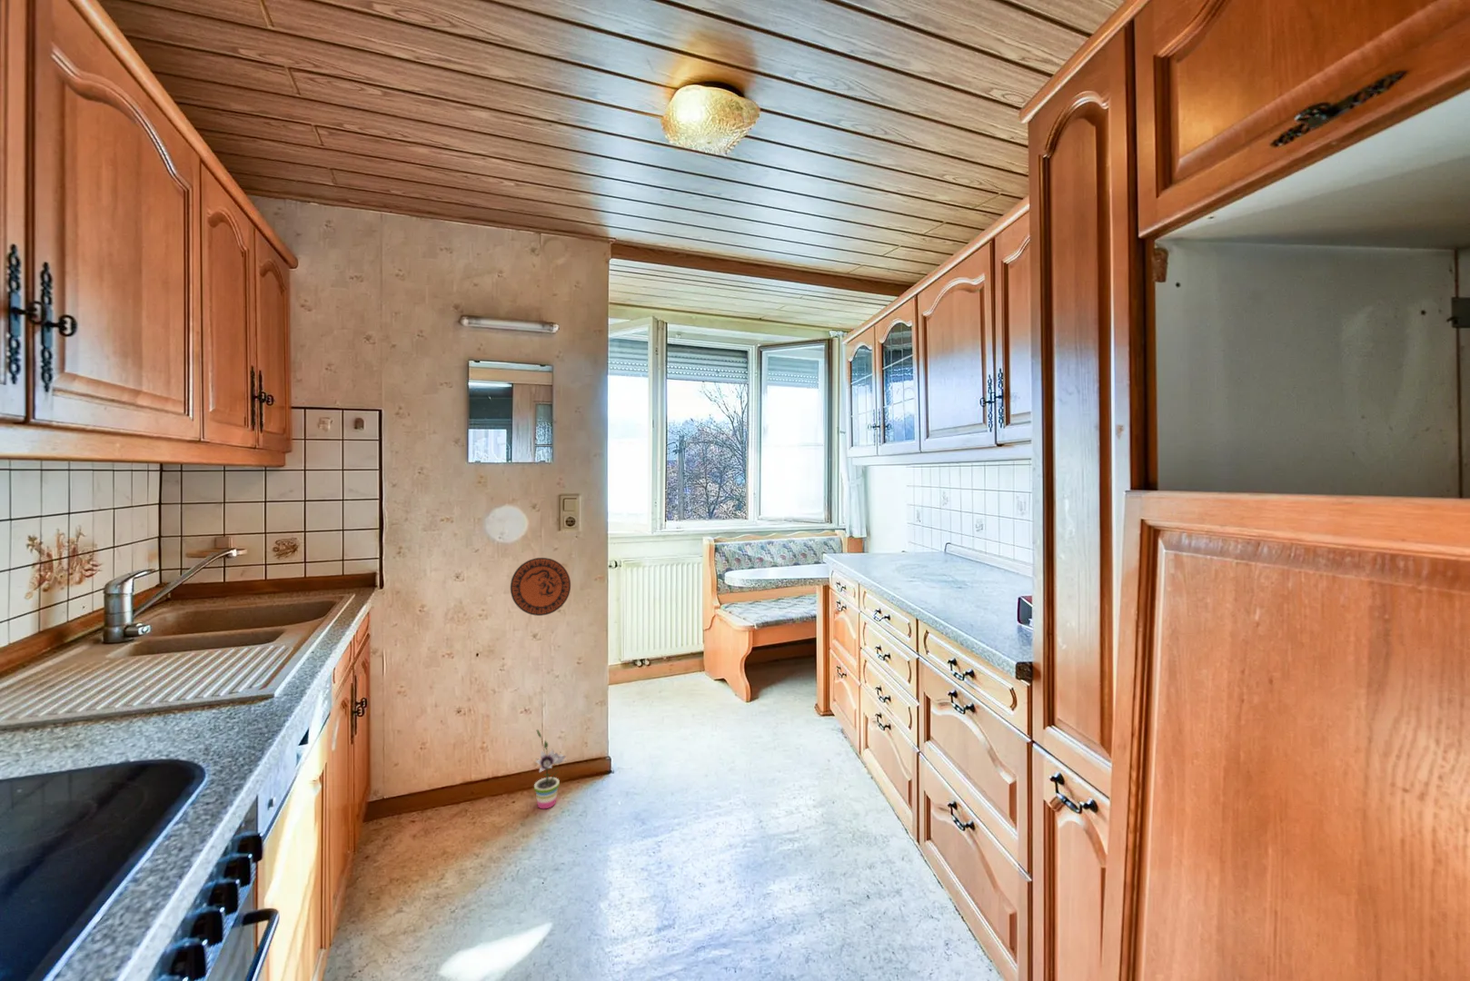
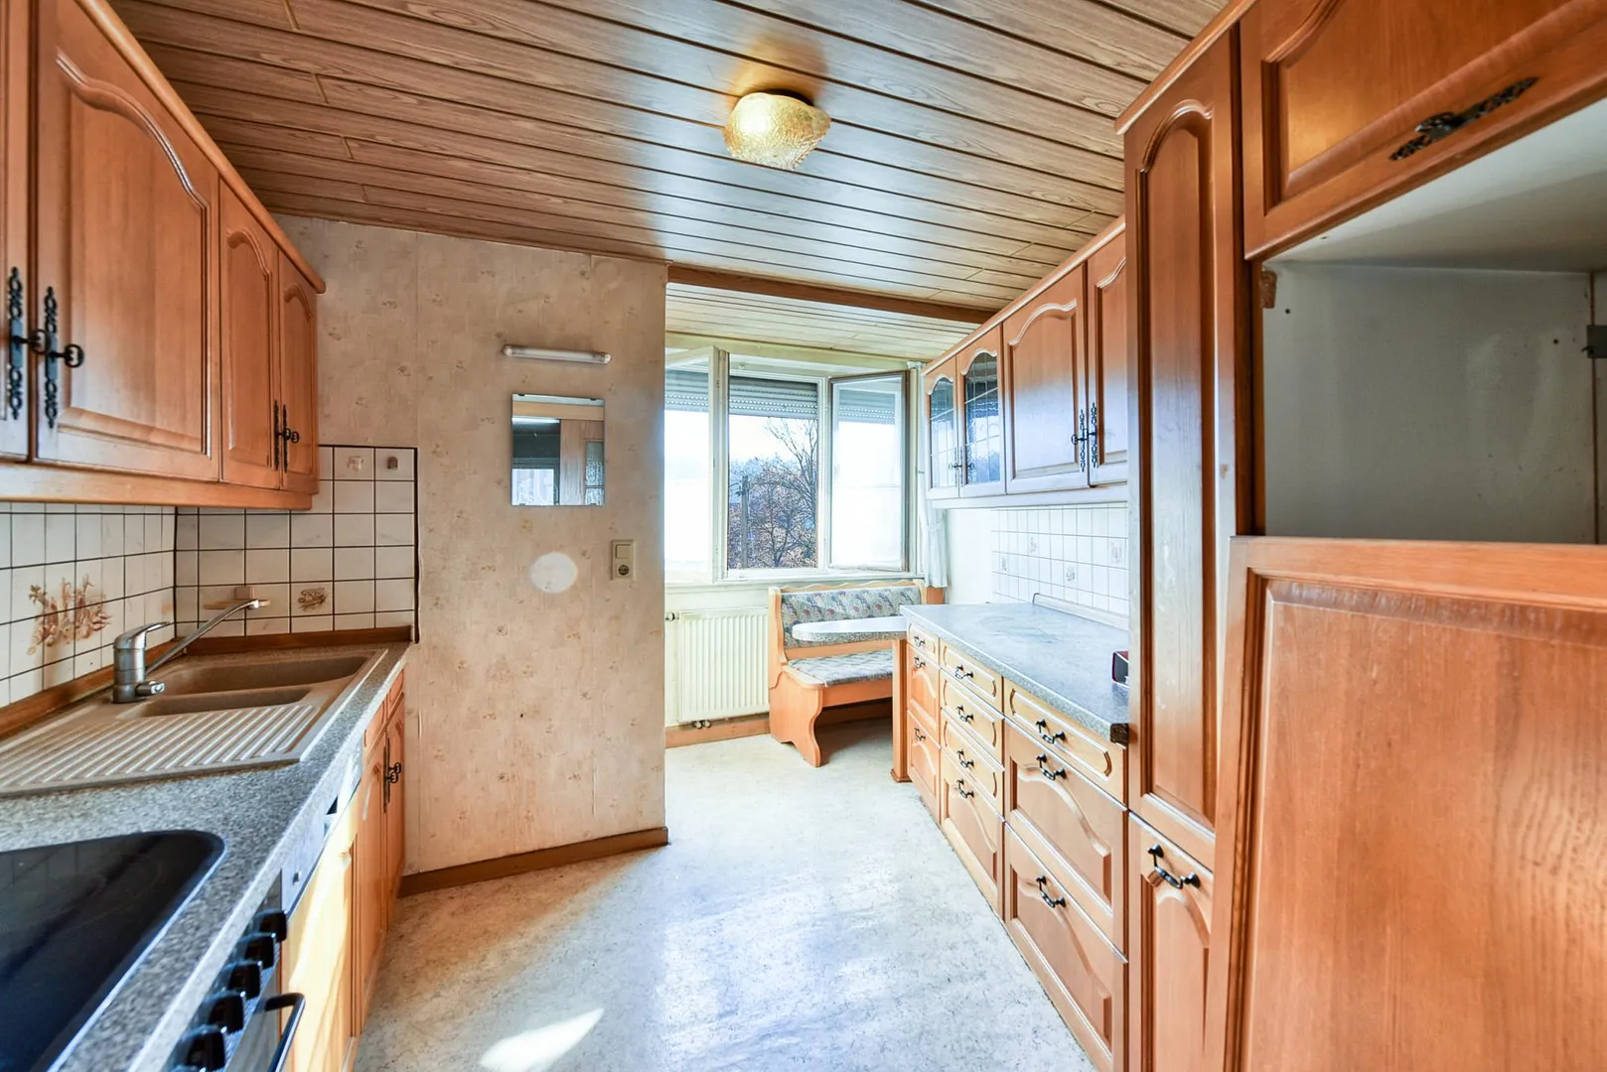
- decorative plate (541, 586)
- potted plant (552, 768)
